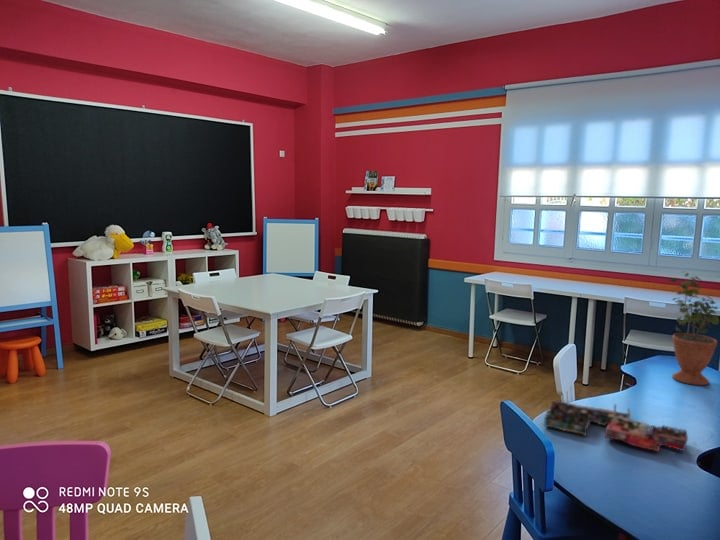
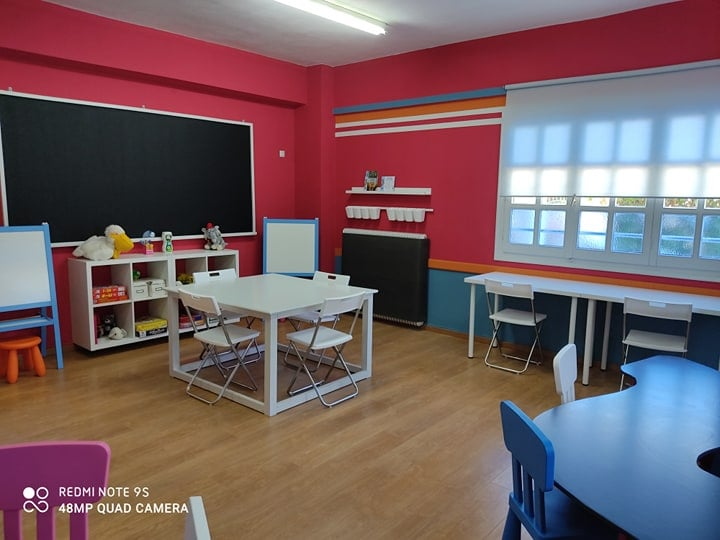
- potted plant (691, 325)
- board game (617, 422)
